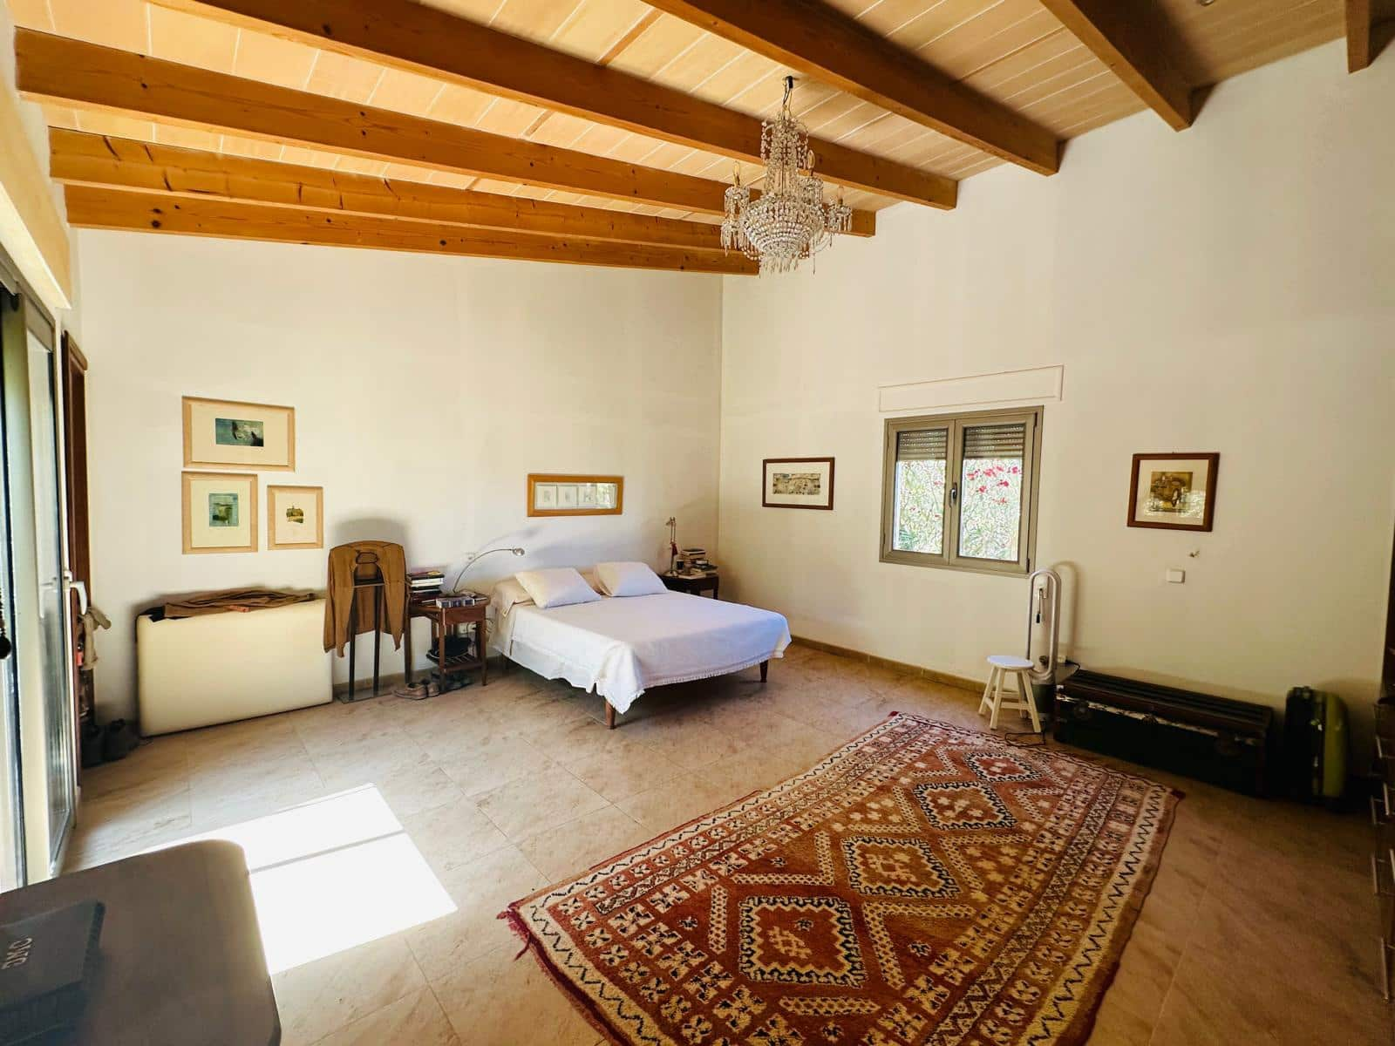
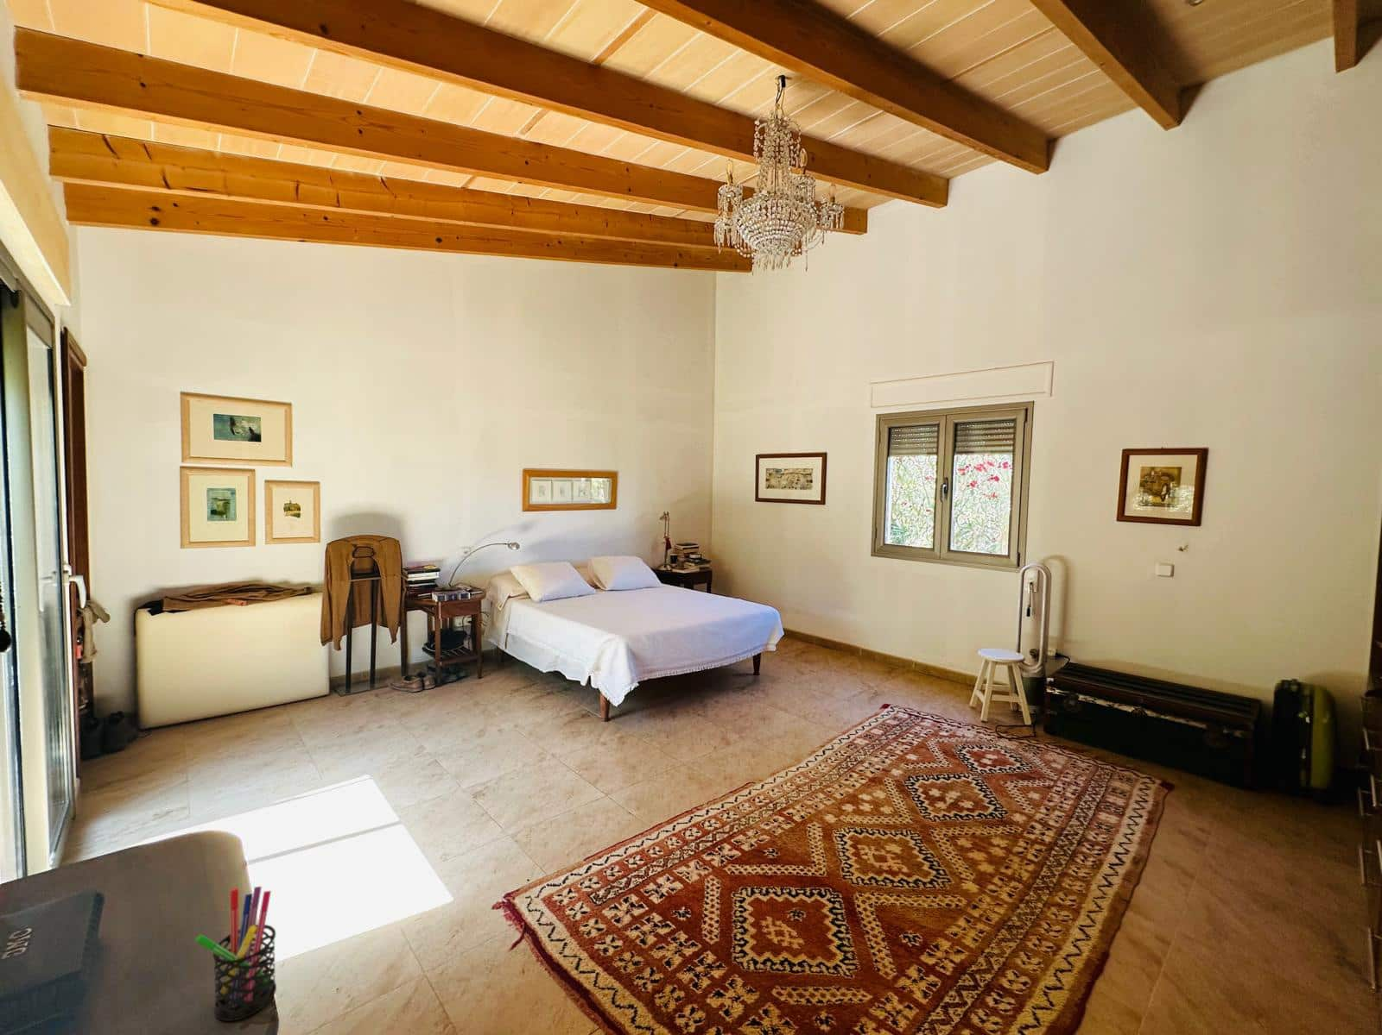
+ pen holder (236, 951)
